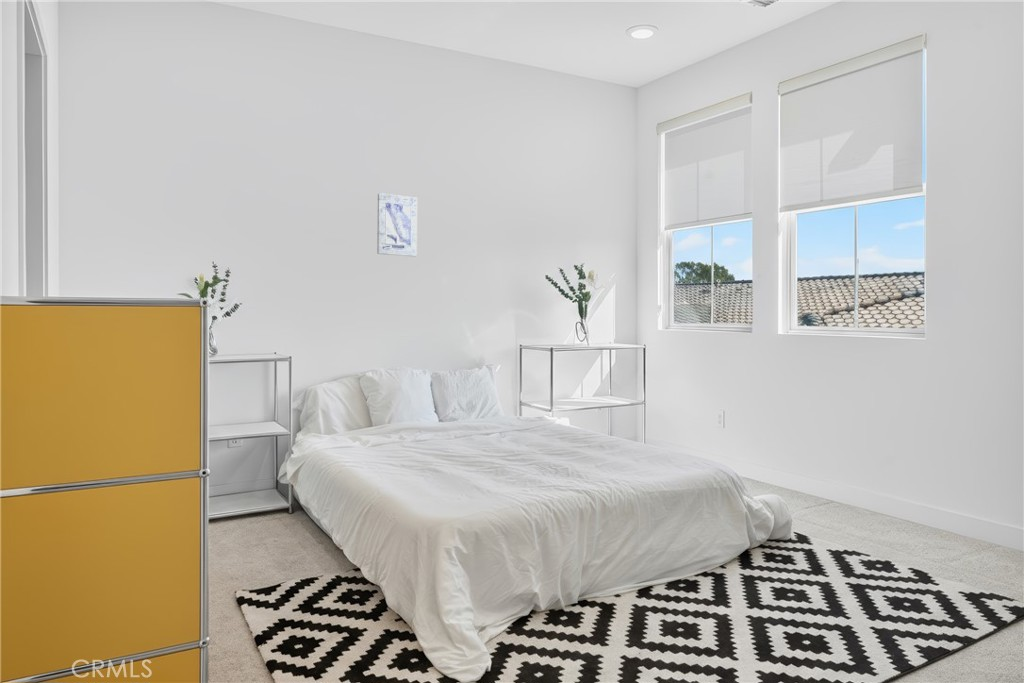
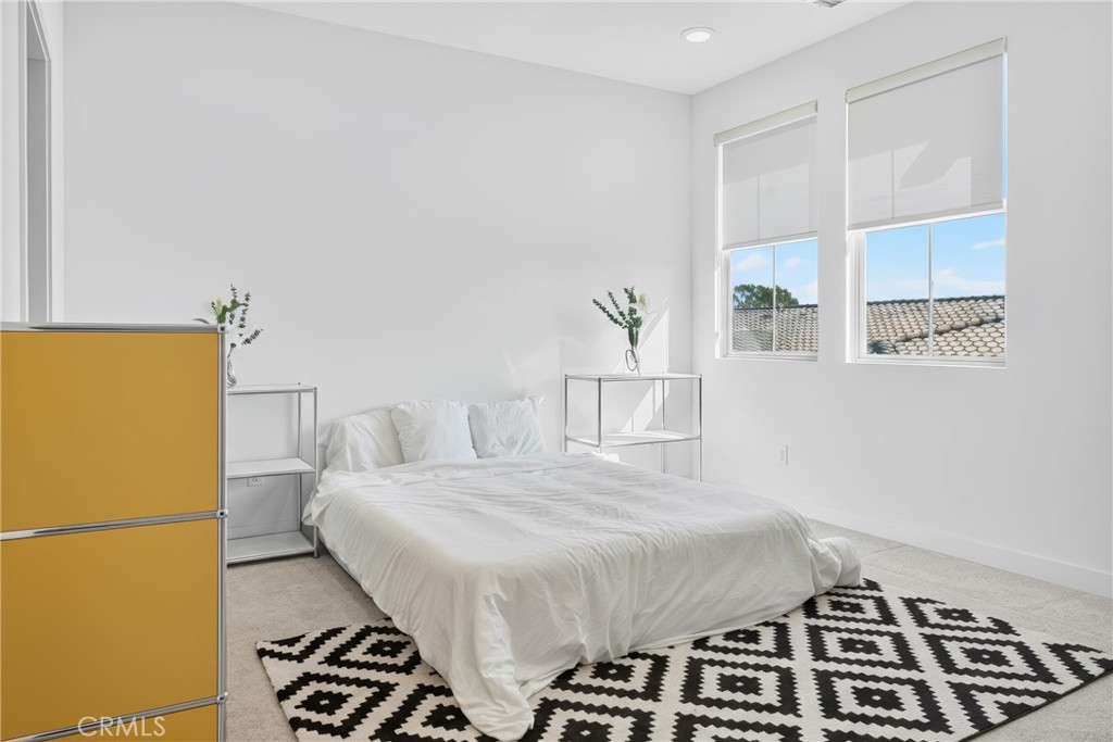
- wall art (397, 225)
